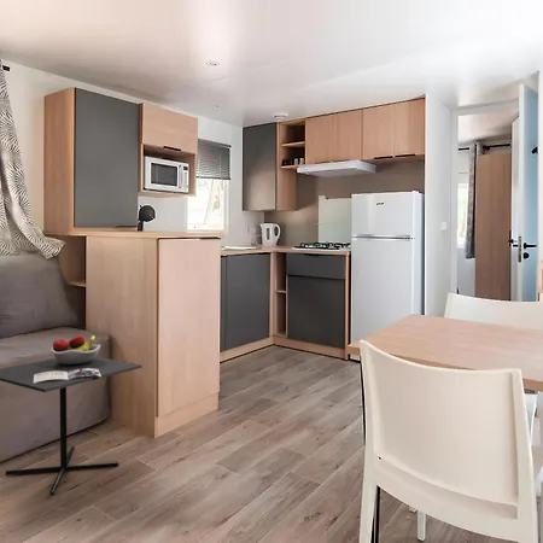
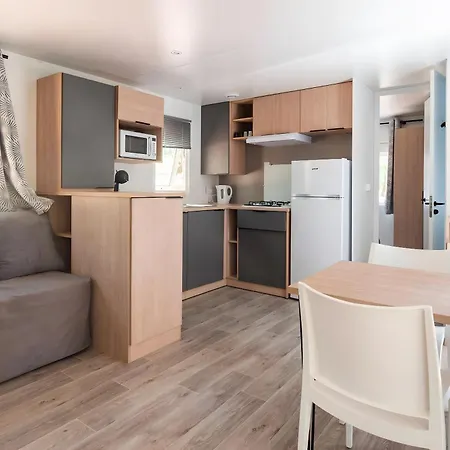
- kitchen table (65, 407)
